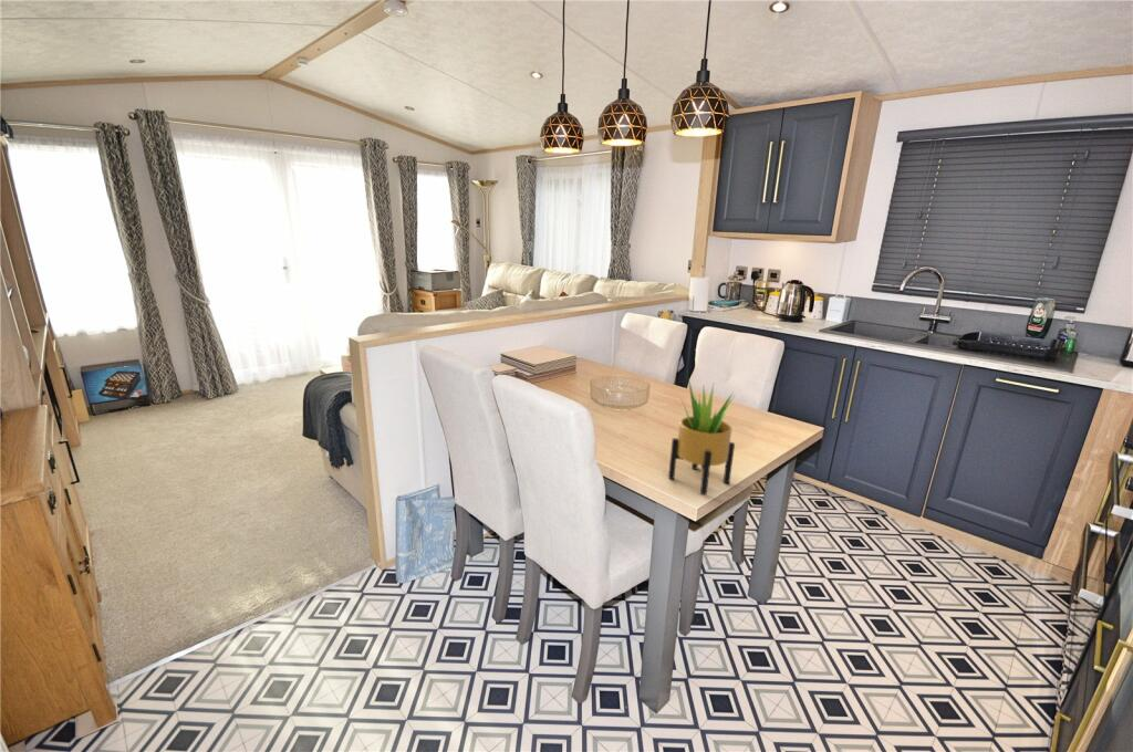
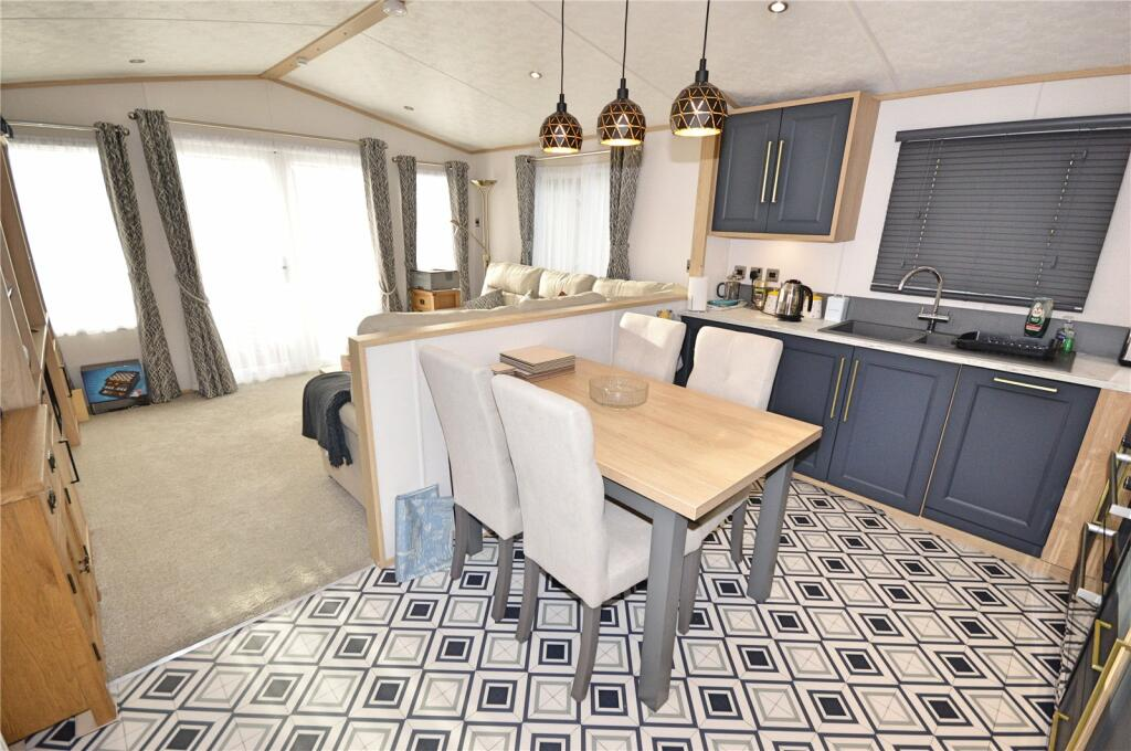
- potted plant (704, 432)
